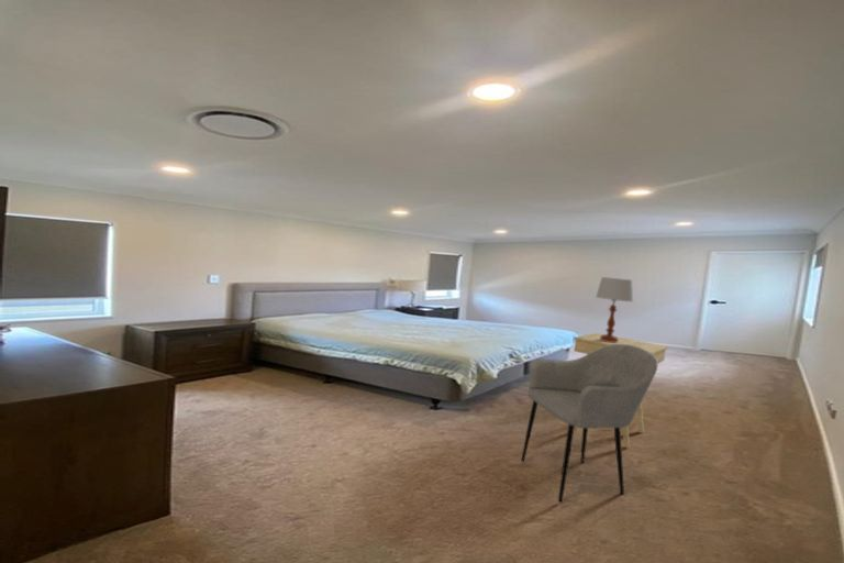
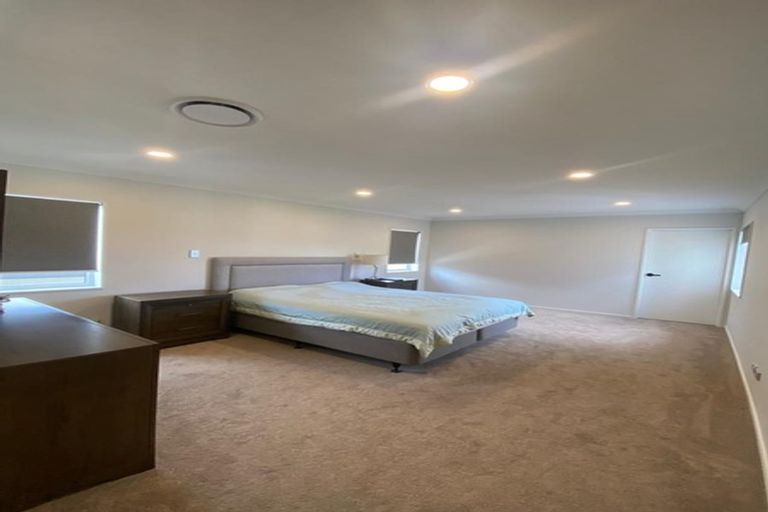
- side table (641, 402)
- table lamp (612, 309)
- armchair (588, 411)
